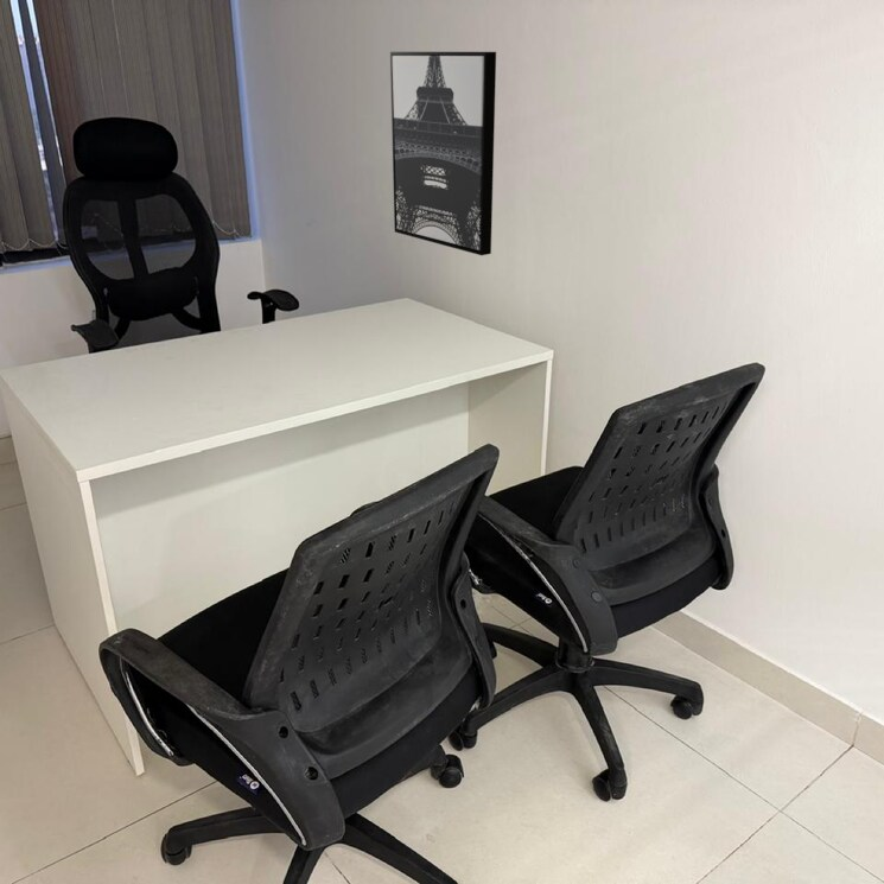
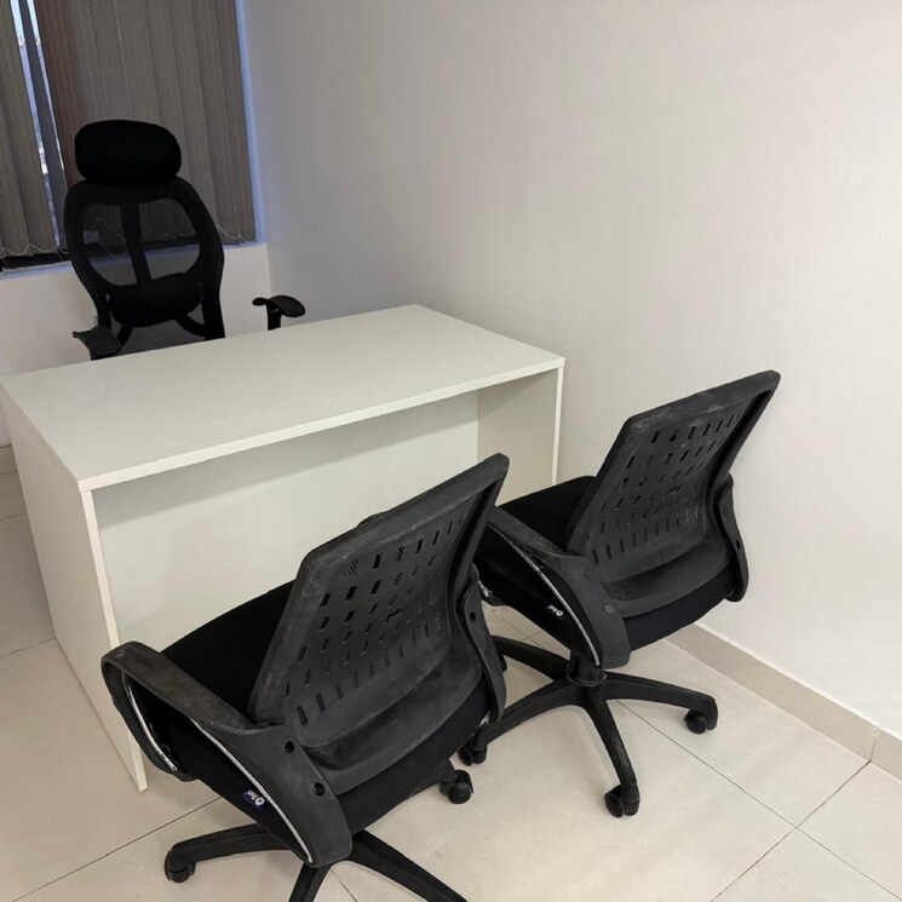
- wall art (439, 151)
